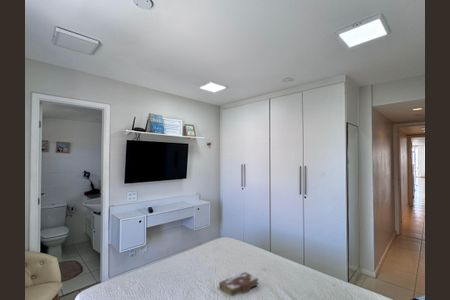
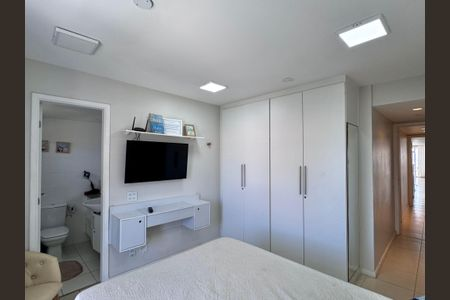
- book (239, 282)
